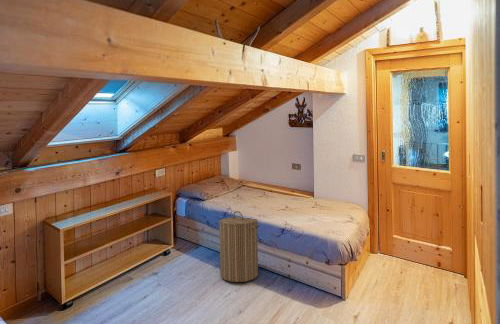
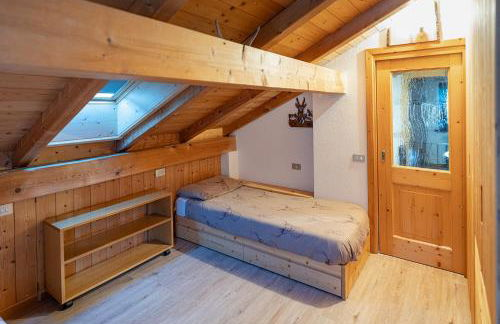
- laundry hamper (238, 243)
